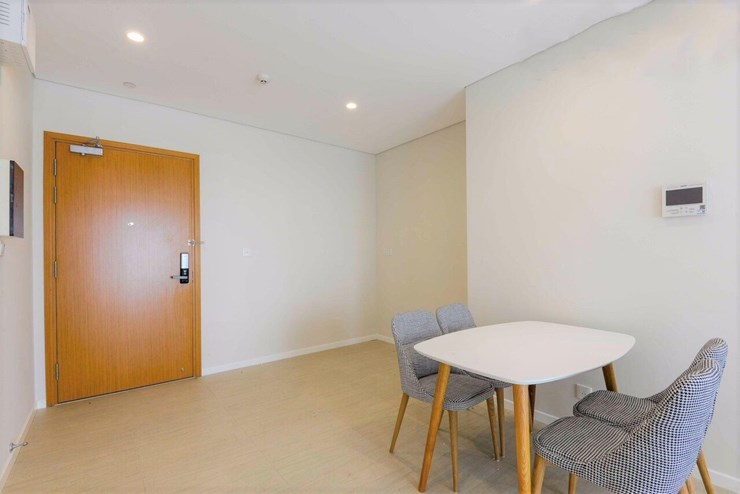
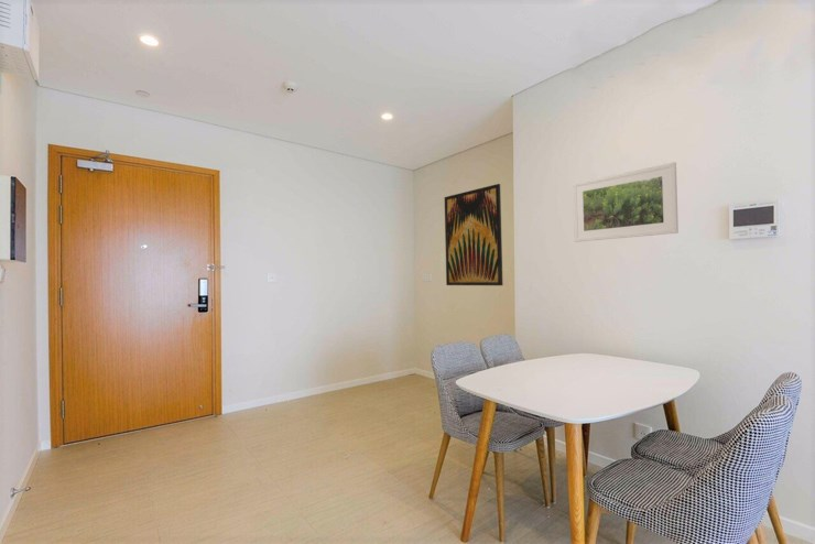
+ wall art (471, 238)
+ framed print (620, 205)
